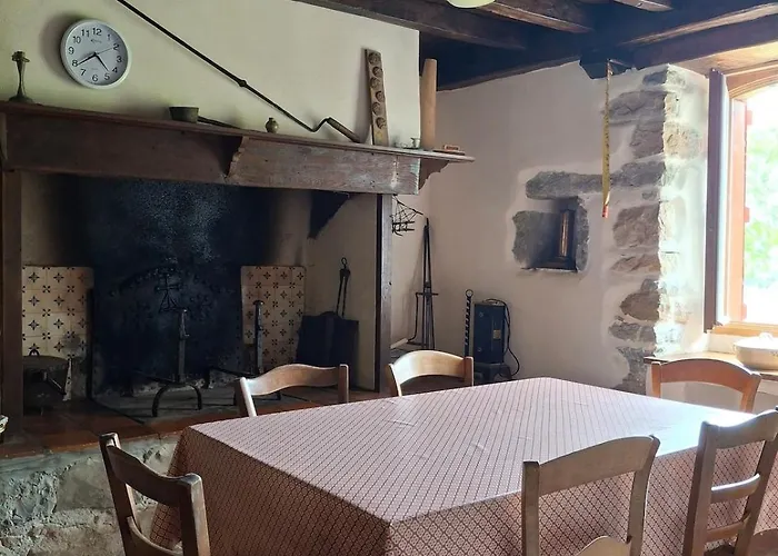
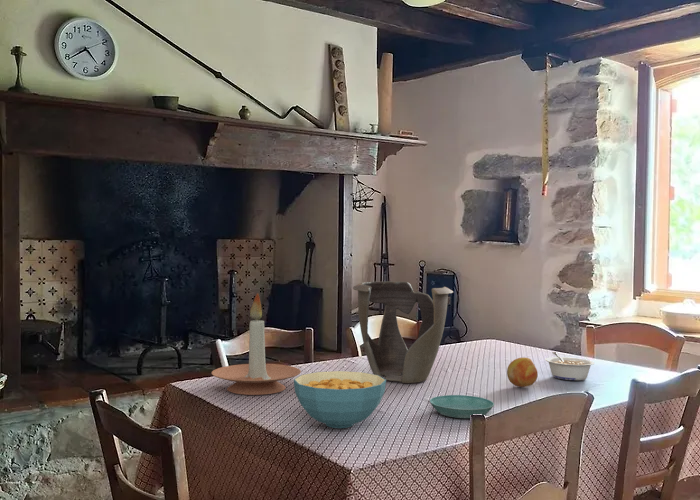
+ legume (567, 367)
+ cereal bowl (339, 402)
+ candle holder (256, 340)
+ saucer (461, 407)
+ fruit (521, 371)
+ decorative bowl (399, 331)
